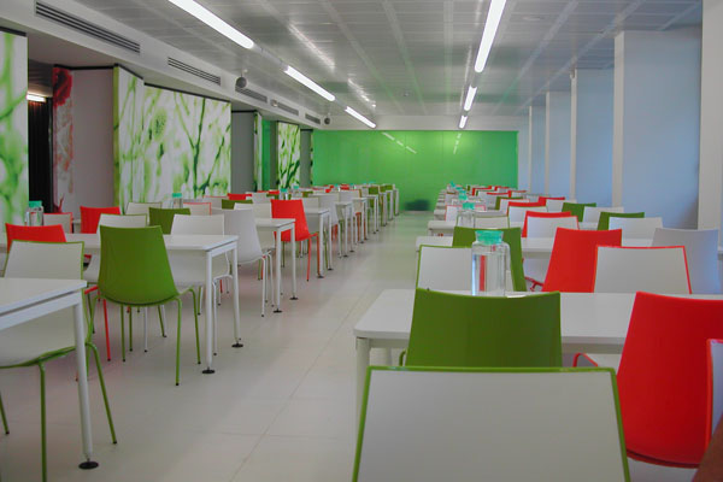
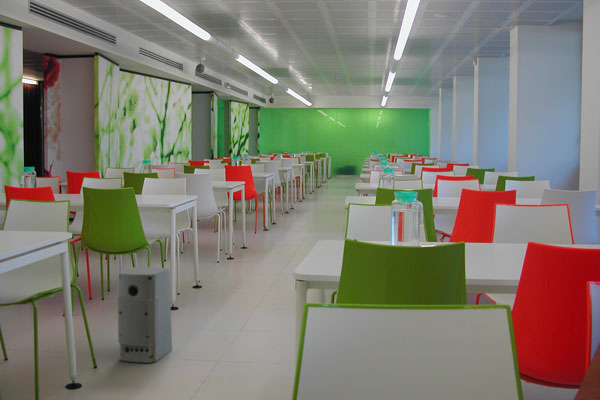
+ air purifier (145, 312)
